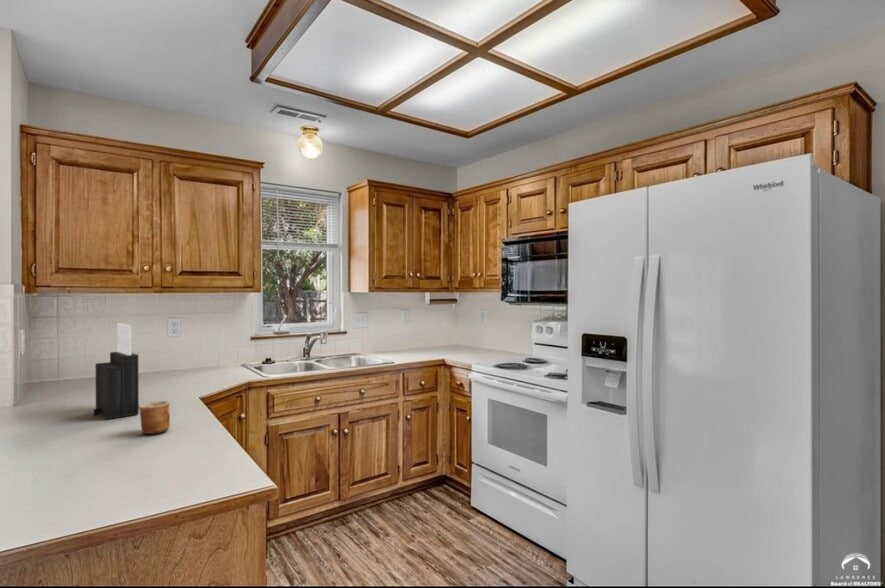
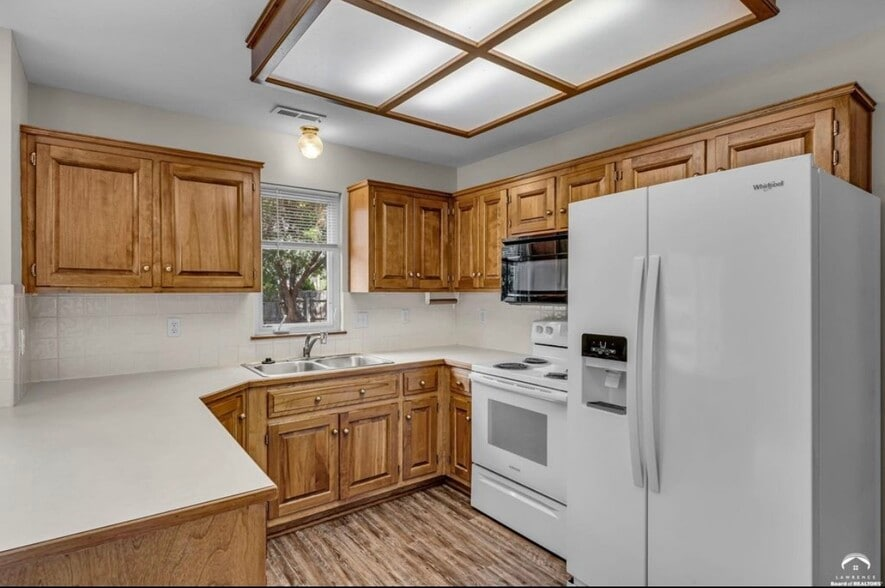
- knife block (113, 369)
- cup (154, 417)
